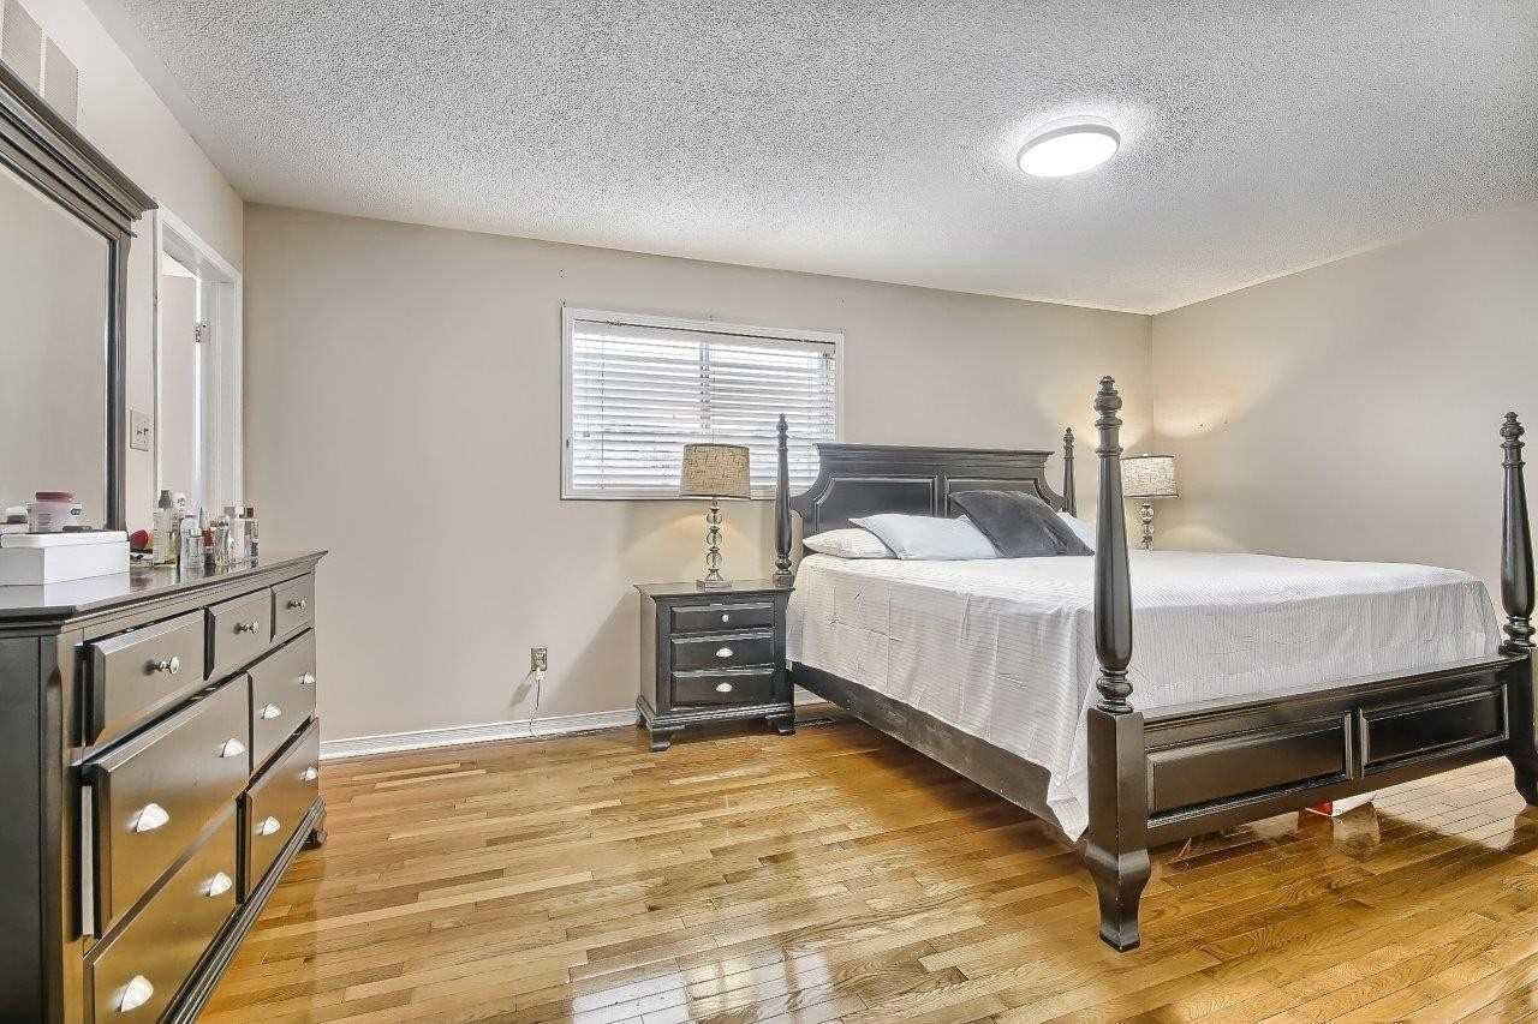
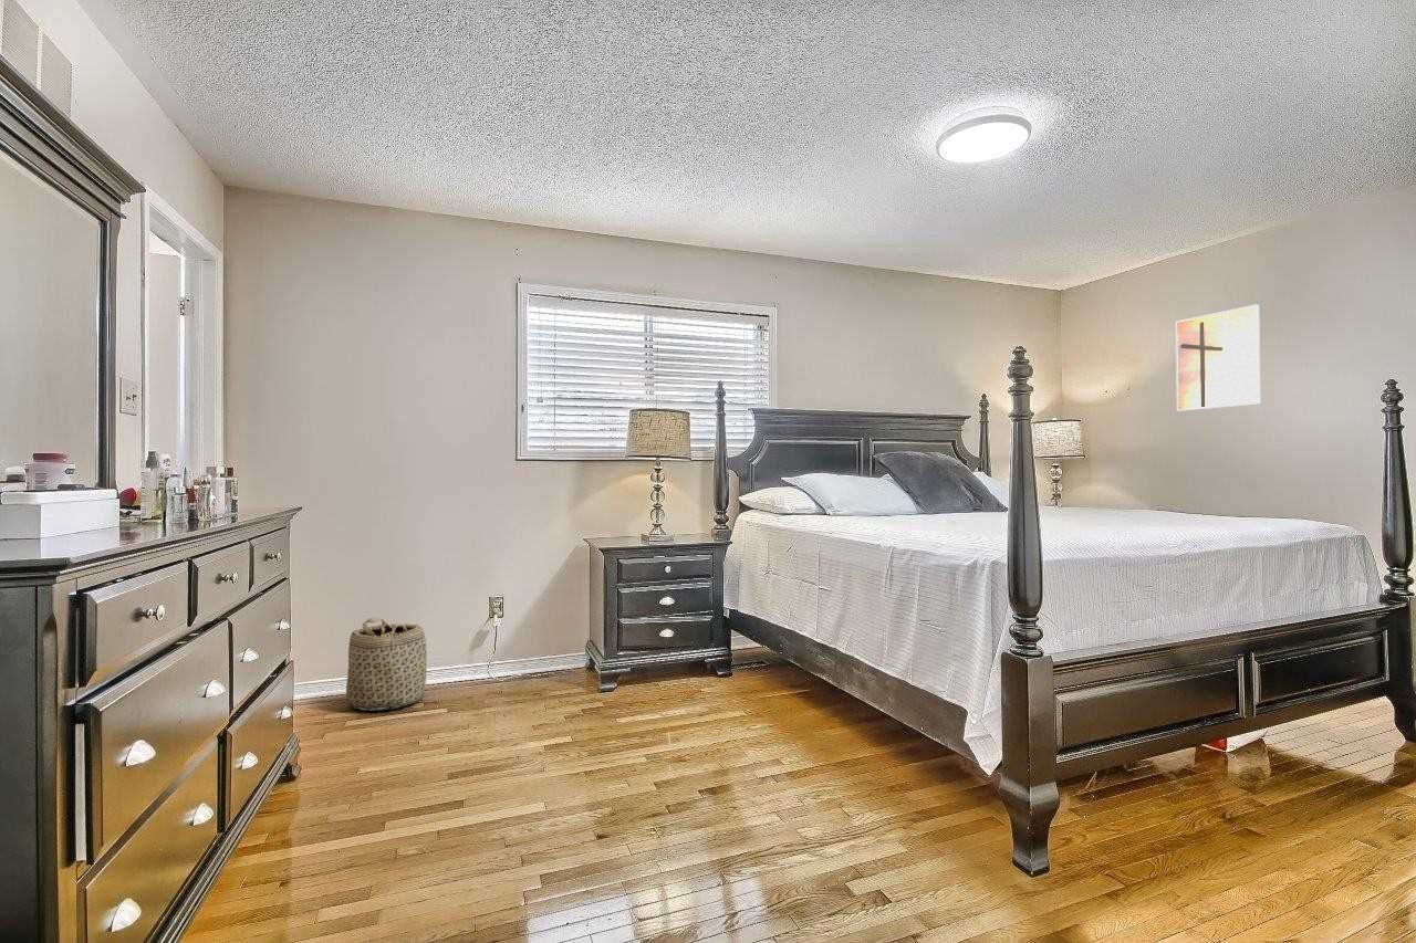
+ basket (387, 659)
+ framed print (1216, 360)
